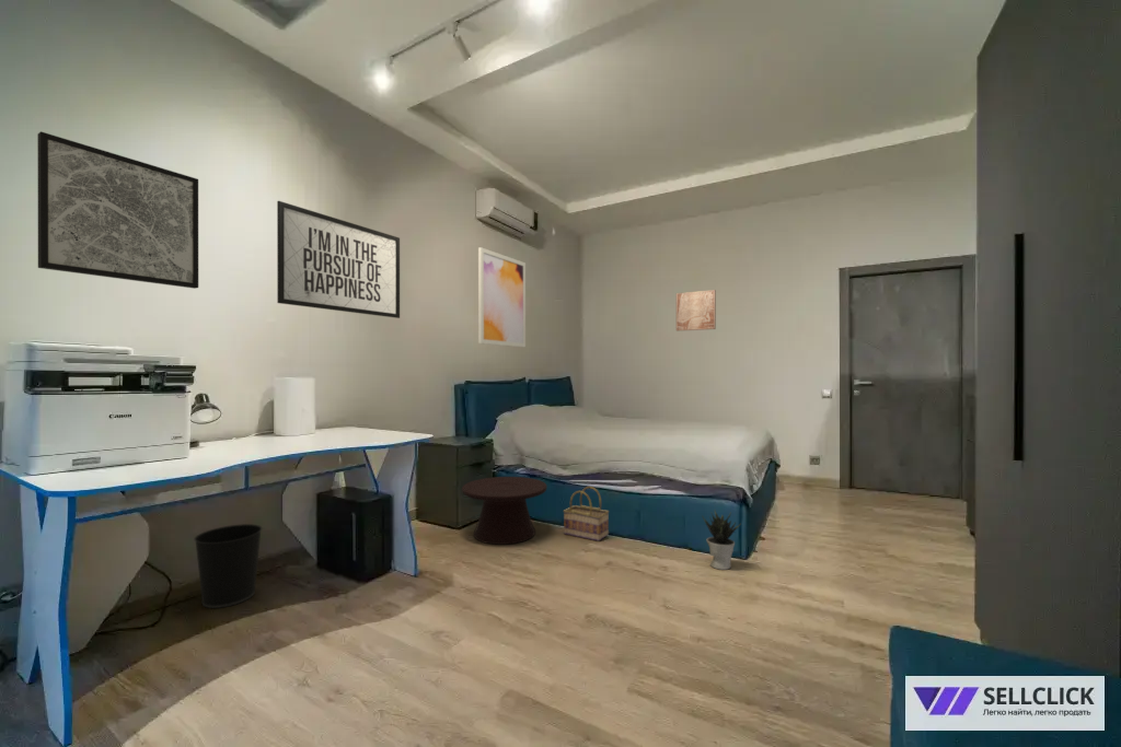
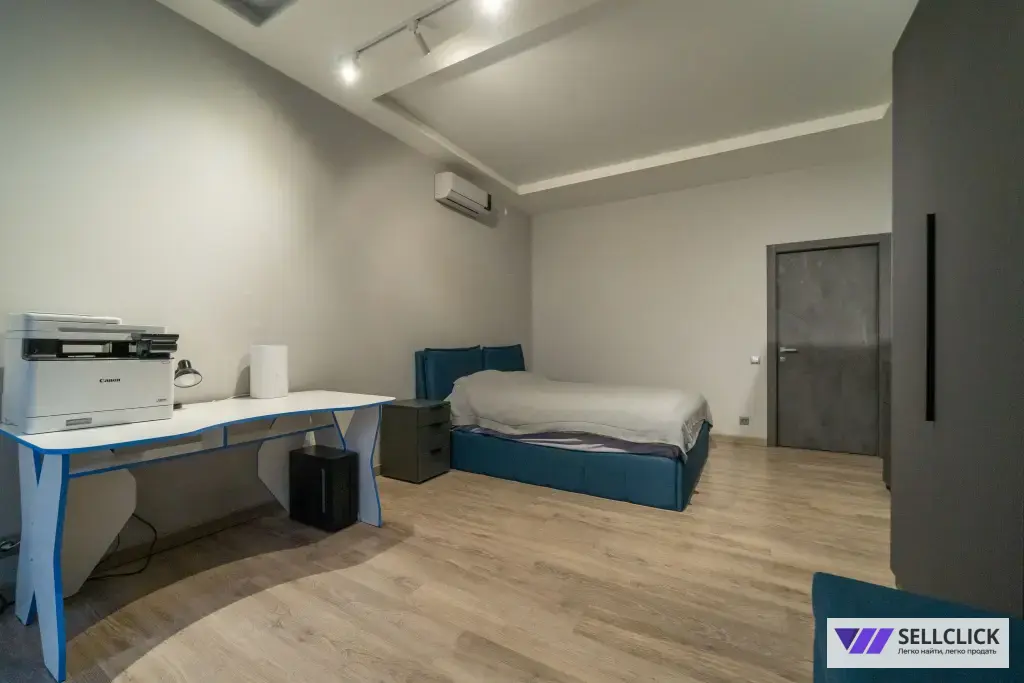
- basket (586, 511)
- wall art (502, 300)
- wall art (695, 311)
- mirror (345, 266)
- side table (505, 510)
- wastebasket (229, 564)
- potted plant (718, 537)
- wall art (126, 219)
